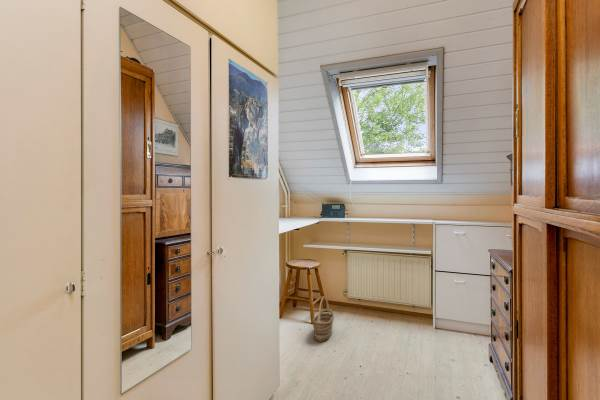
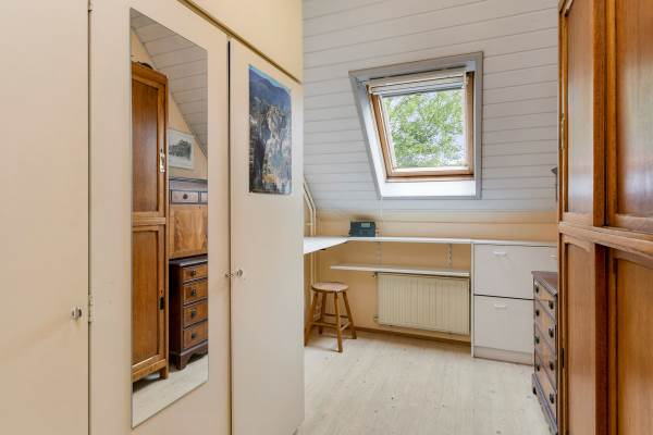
- basket (323, 316)
